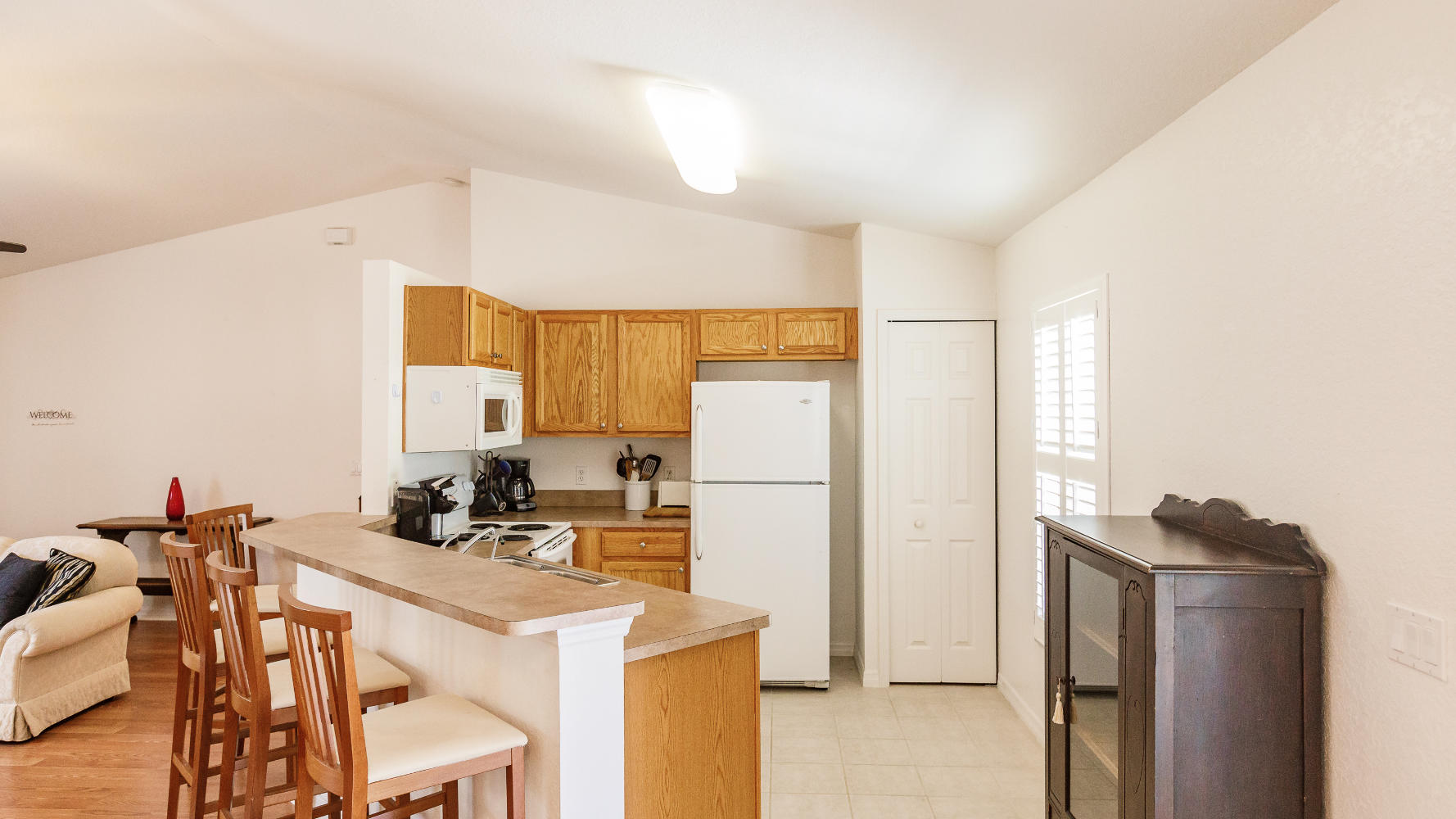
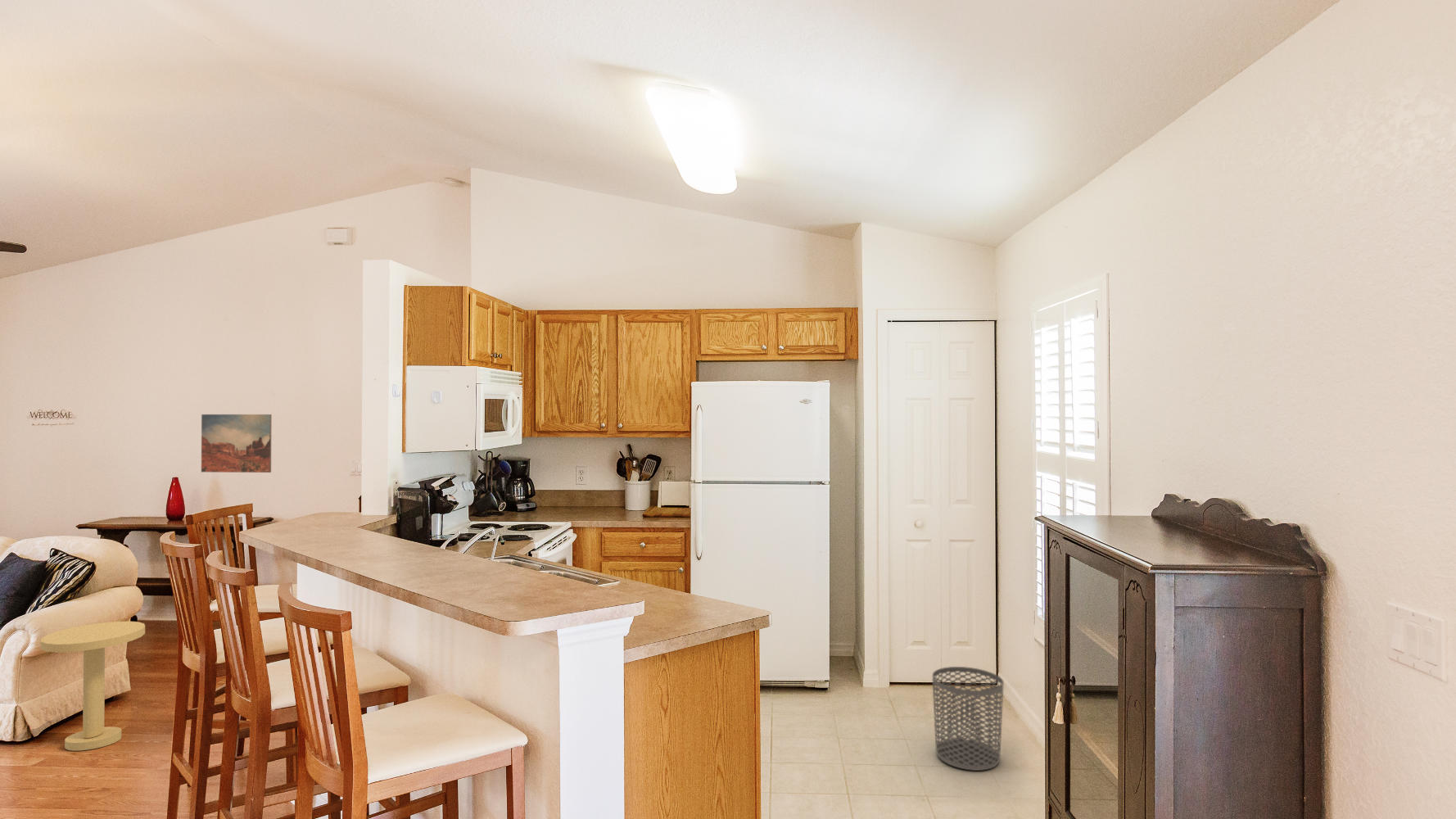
+ side table (94, 687)
+ wall art (236, 443)
+ waste bin (967, 717)
